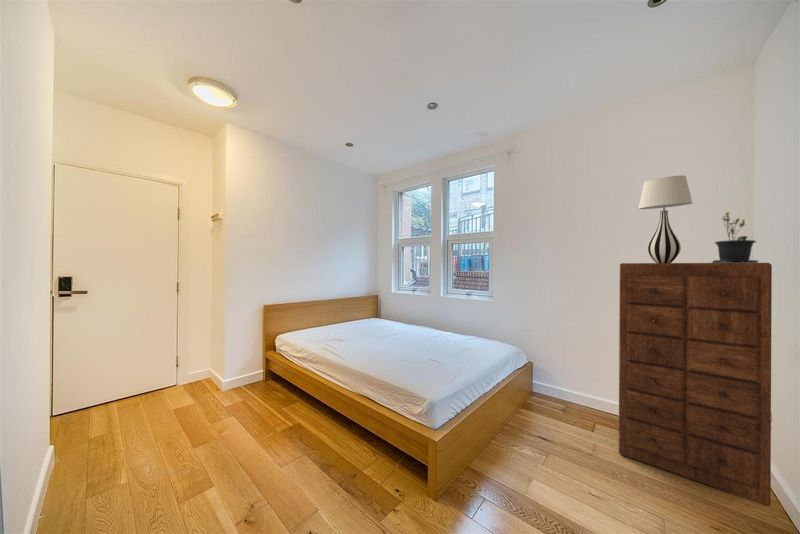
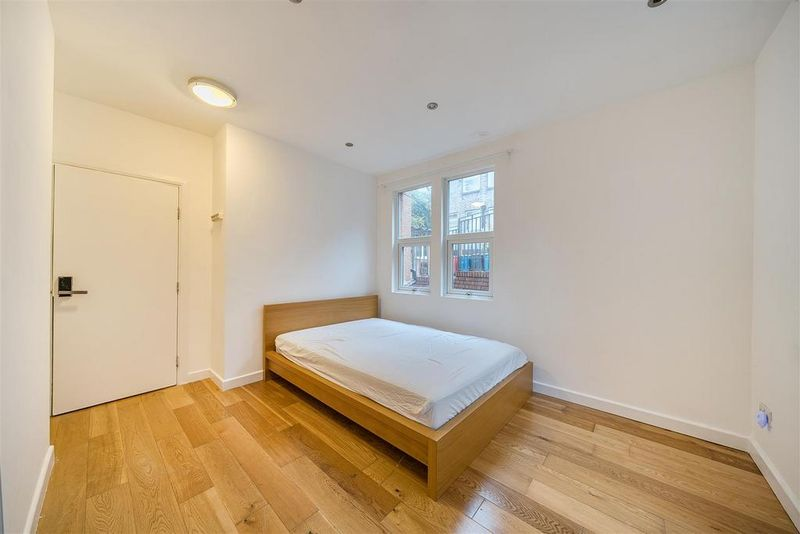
- dresser (681, 358)
- table lamp (663, 222)
- potted plant (735, 236)
